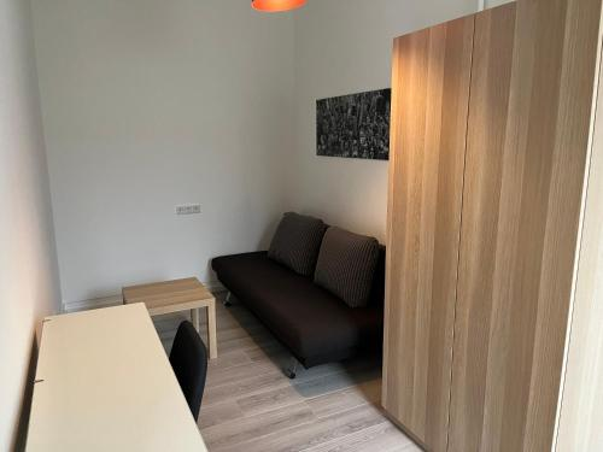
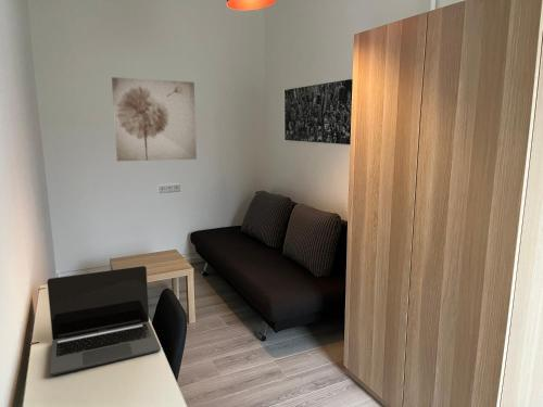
+ laptop (103, 315)
+ wall art (156, 120)
